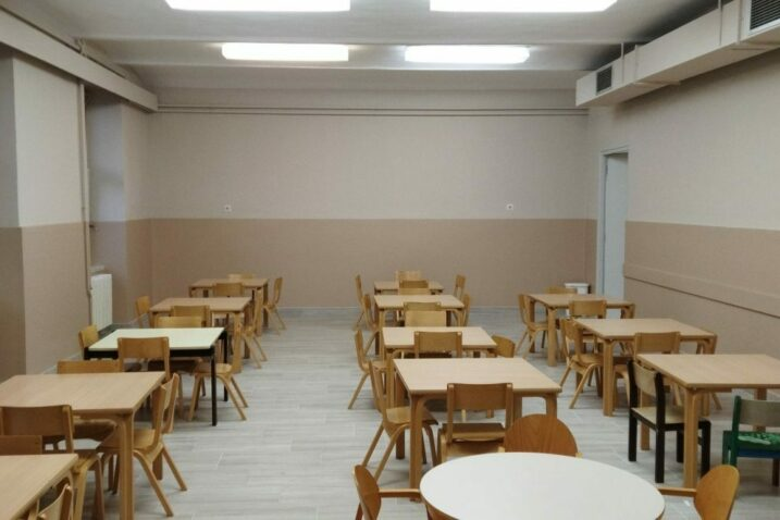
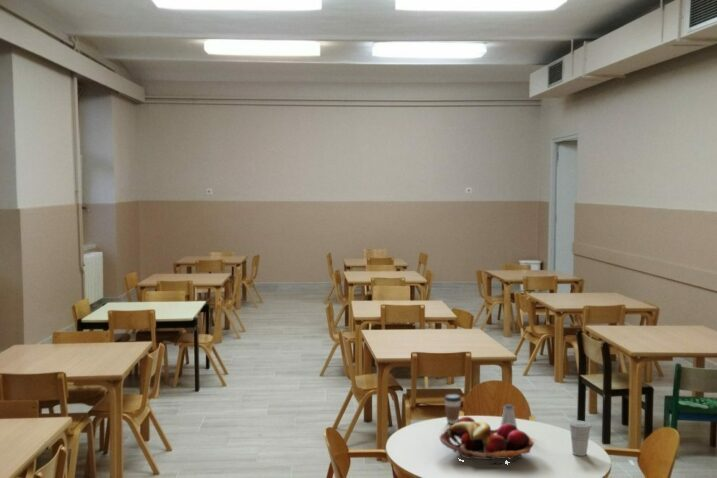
+ coffee cup (452, 409)
+ fruit basket (485, 438)
+ saltshaker (508, 416)
+ cup (579, 438)
